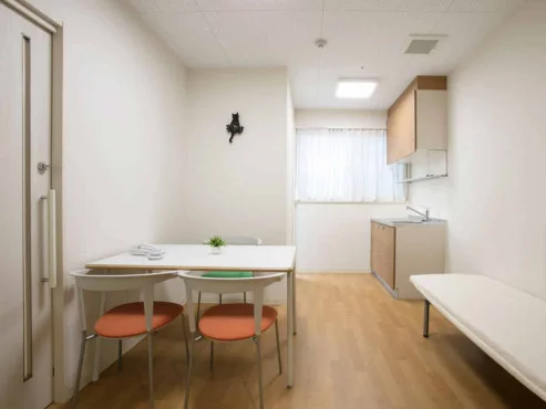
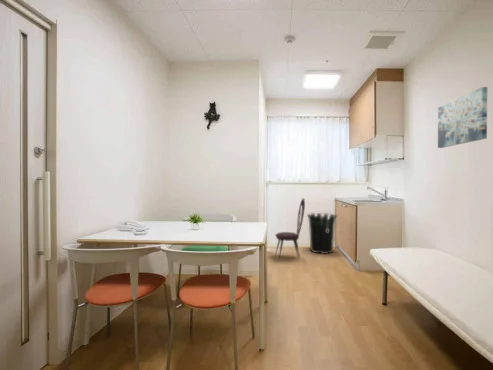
+ waste bin (321, 232)
+ dining chair (290, 232)
+ wall art (459, 121)
